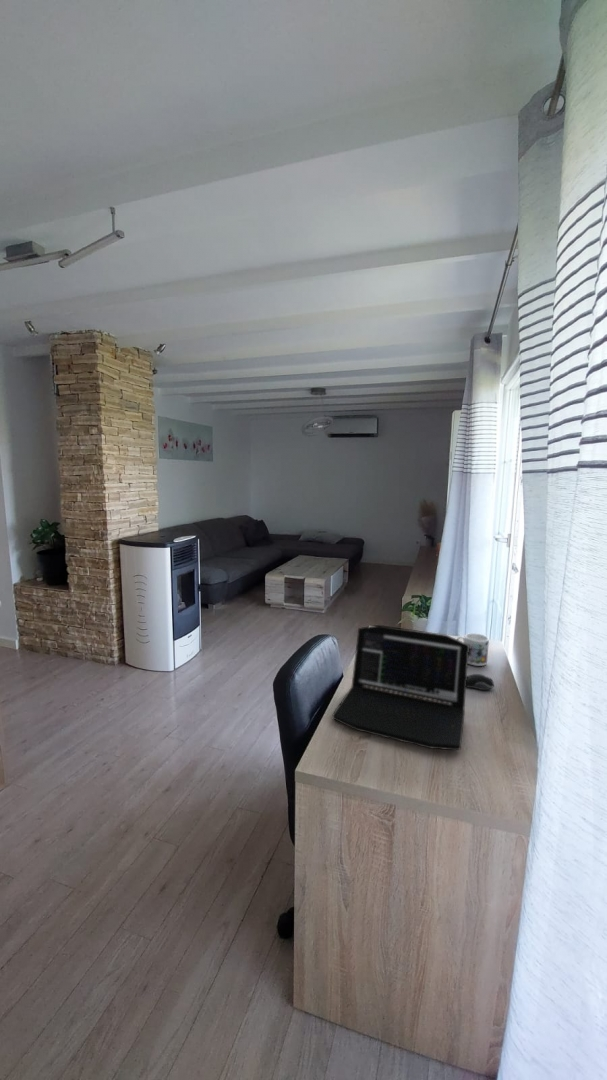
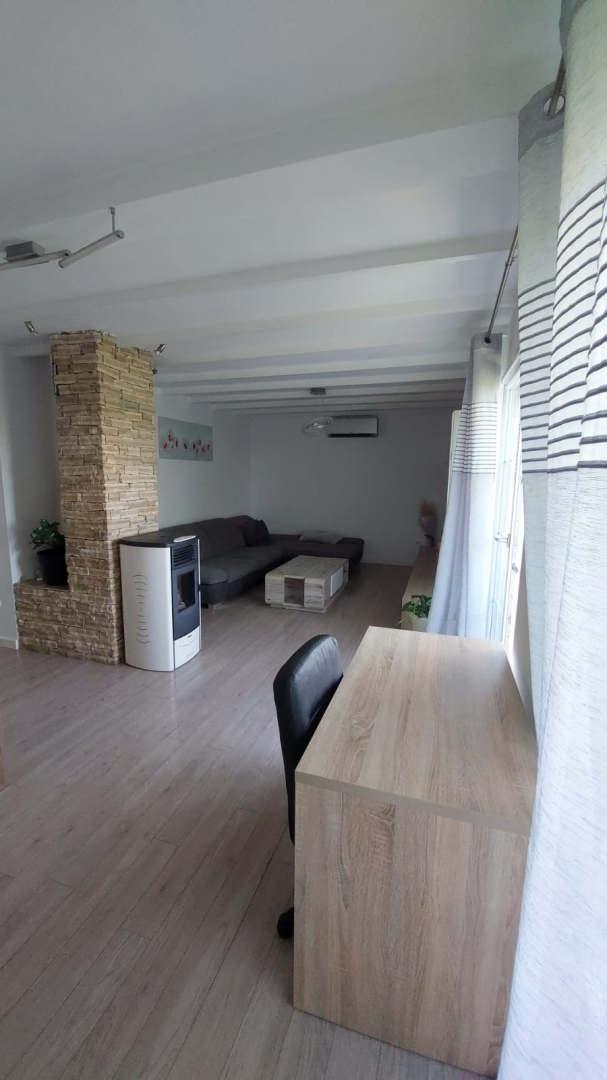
- mug (471, 648)
- laptop (402, 680)
- computer mouse (479, 680)
